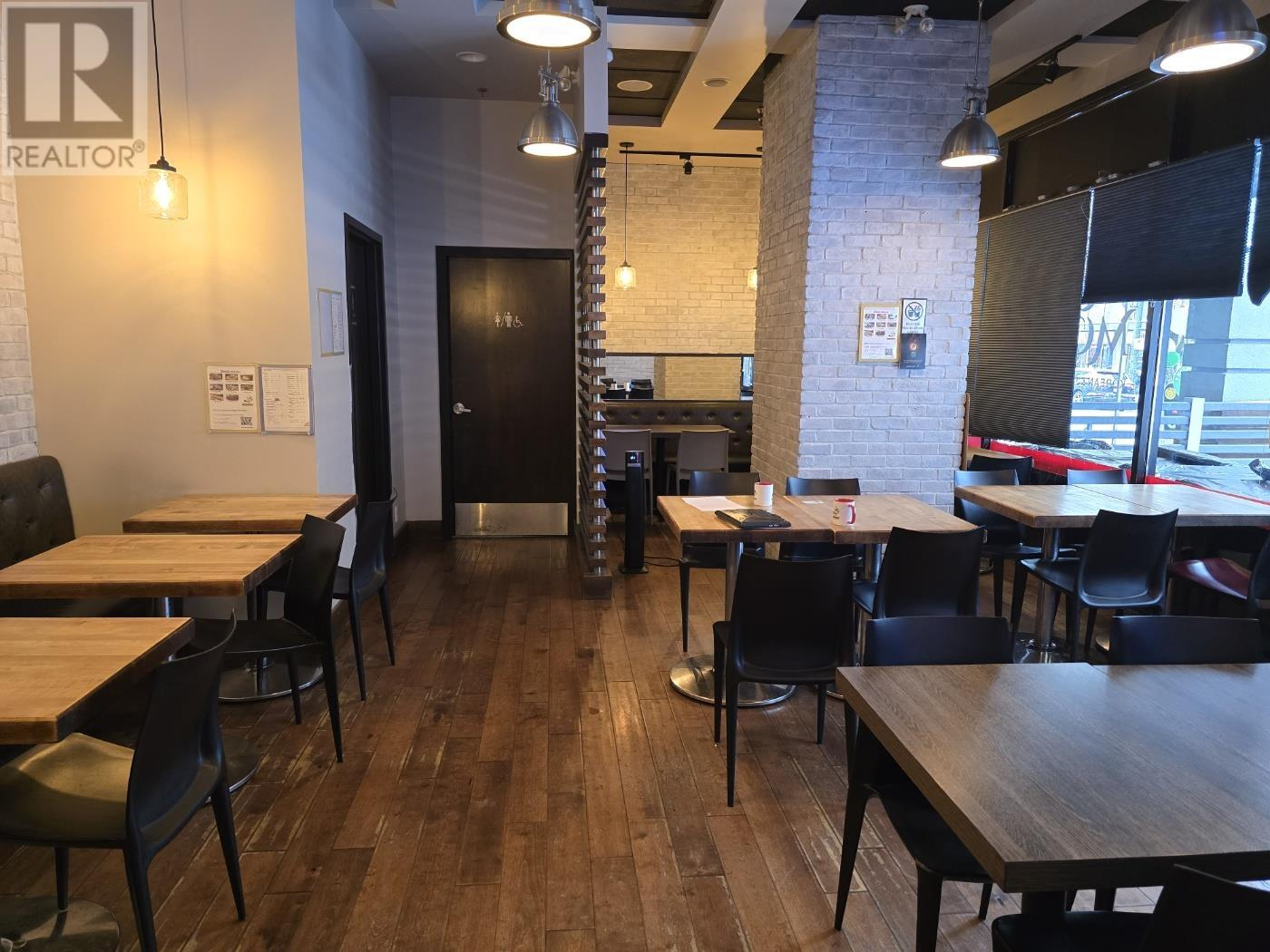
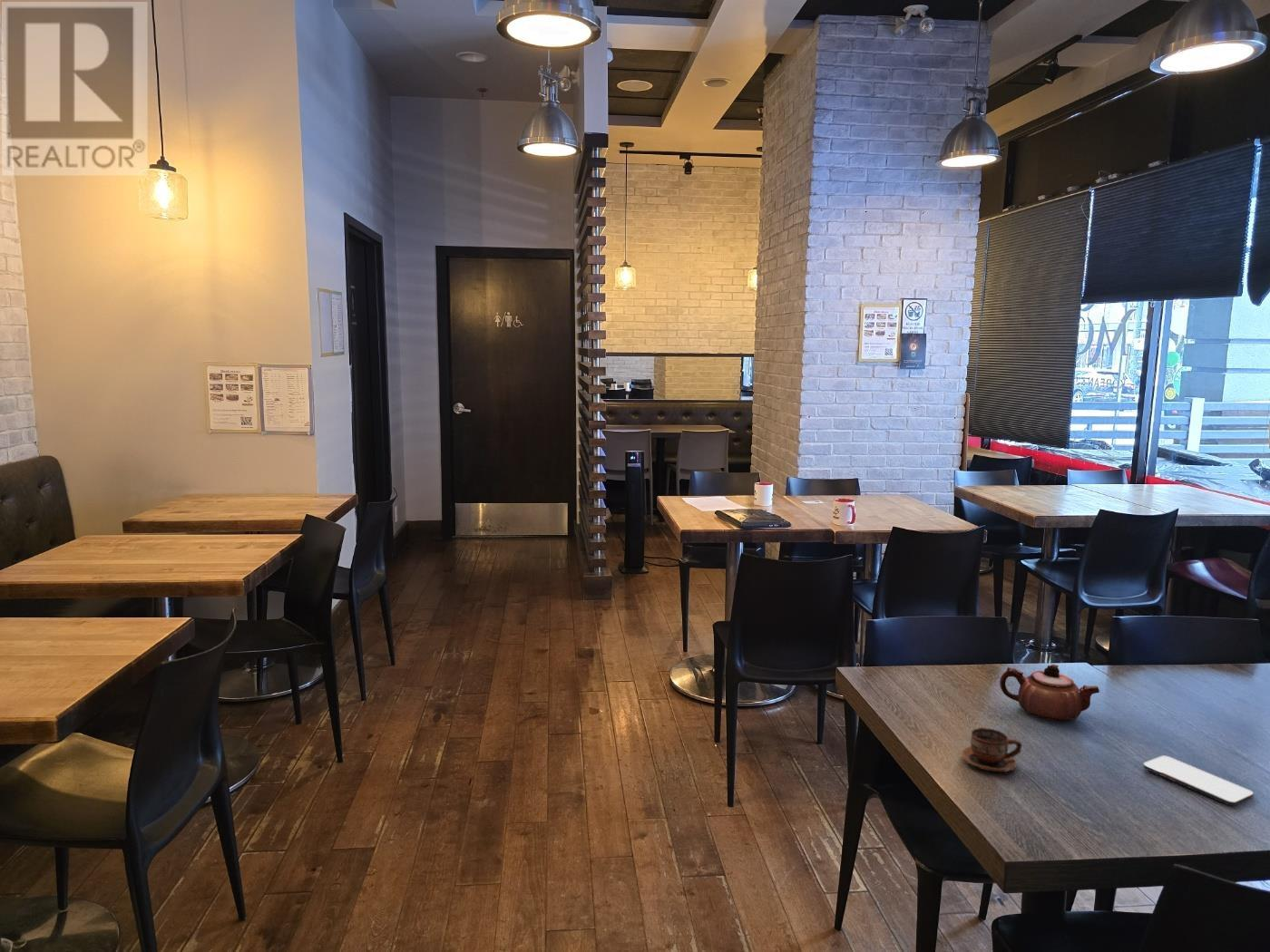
+ teapot (1048, 687)
+ cup (991, 748)
+ smartphone (1197, 779)
